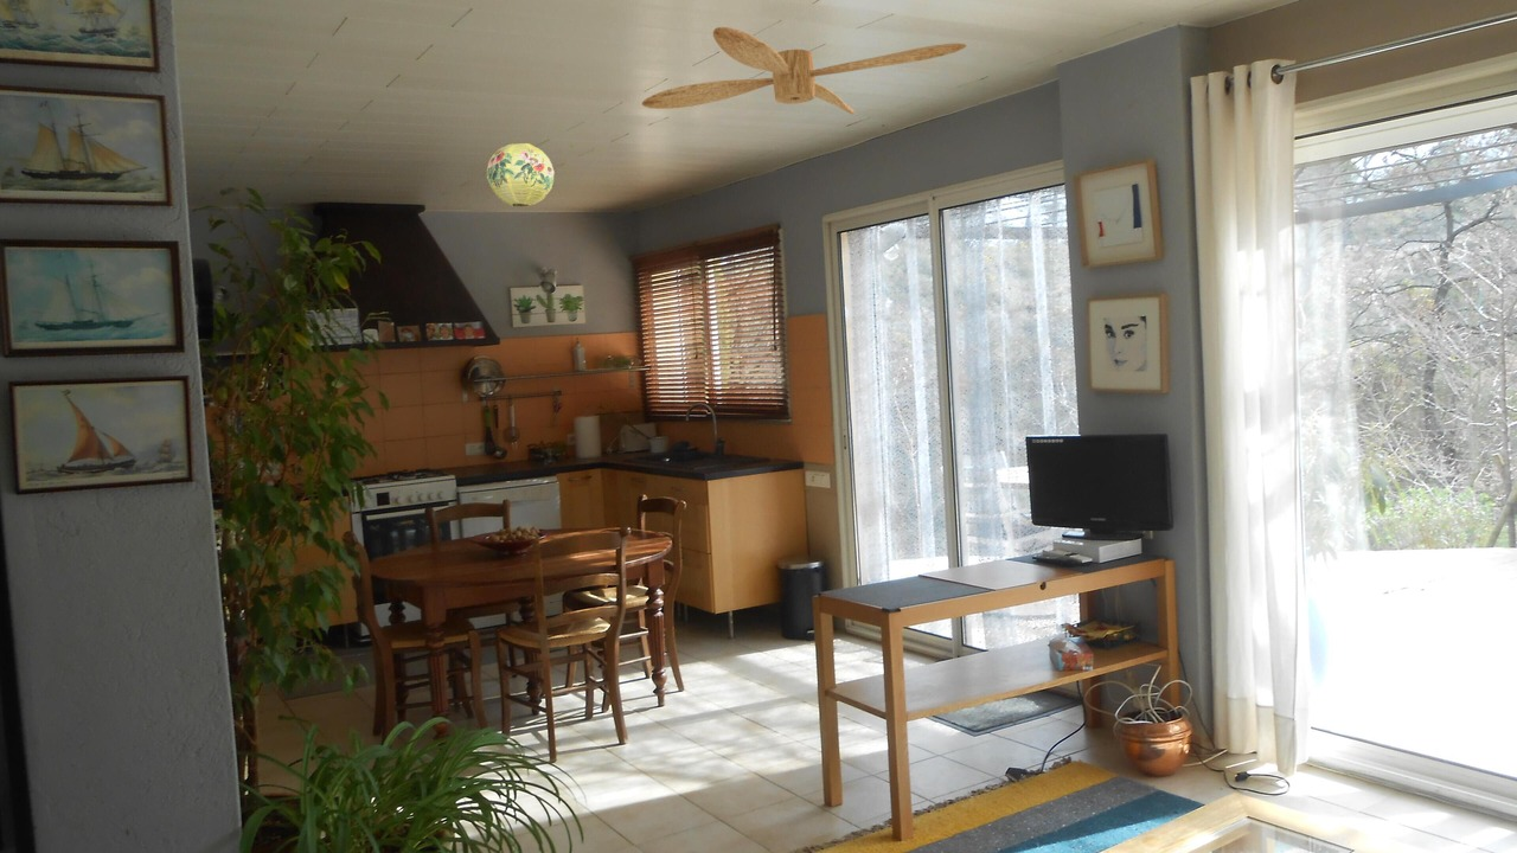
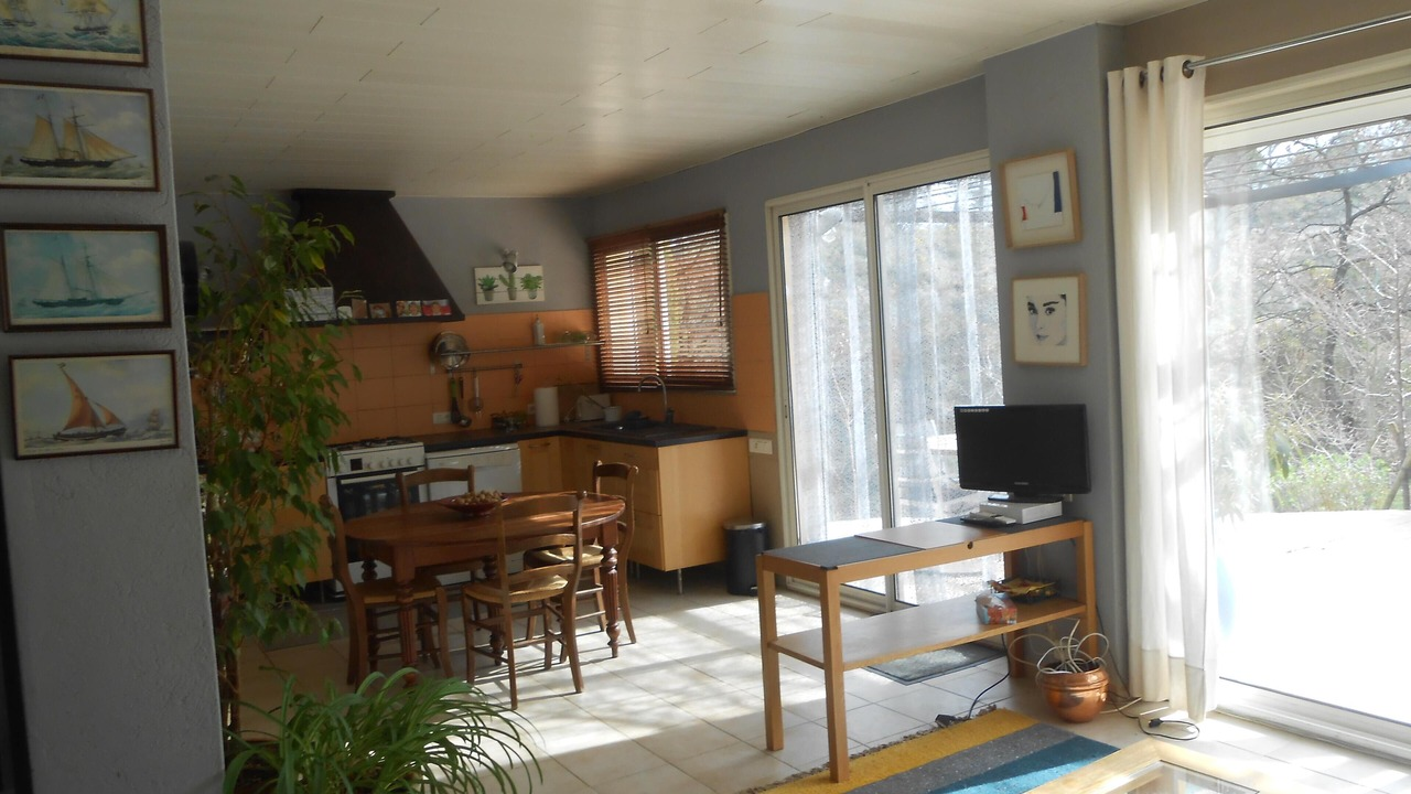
- paper lantern (520, 175)
- ceiling fan (793, 77)
